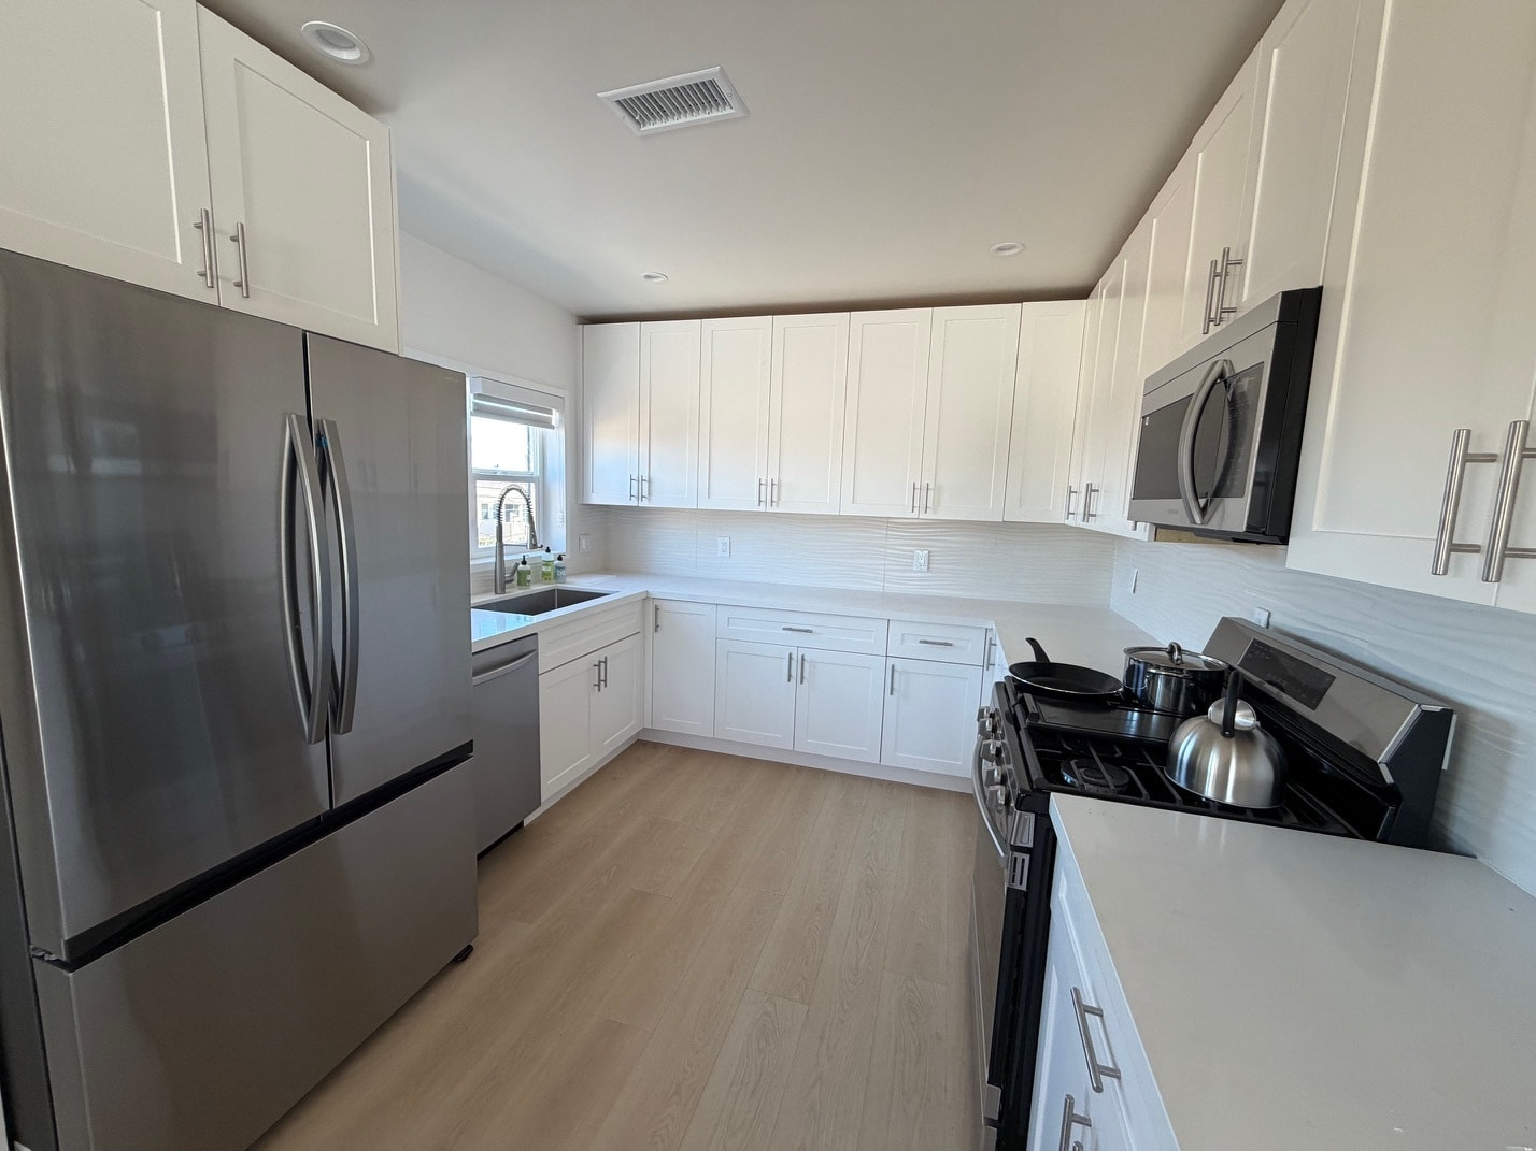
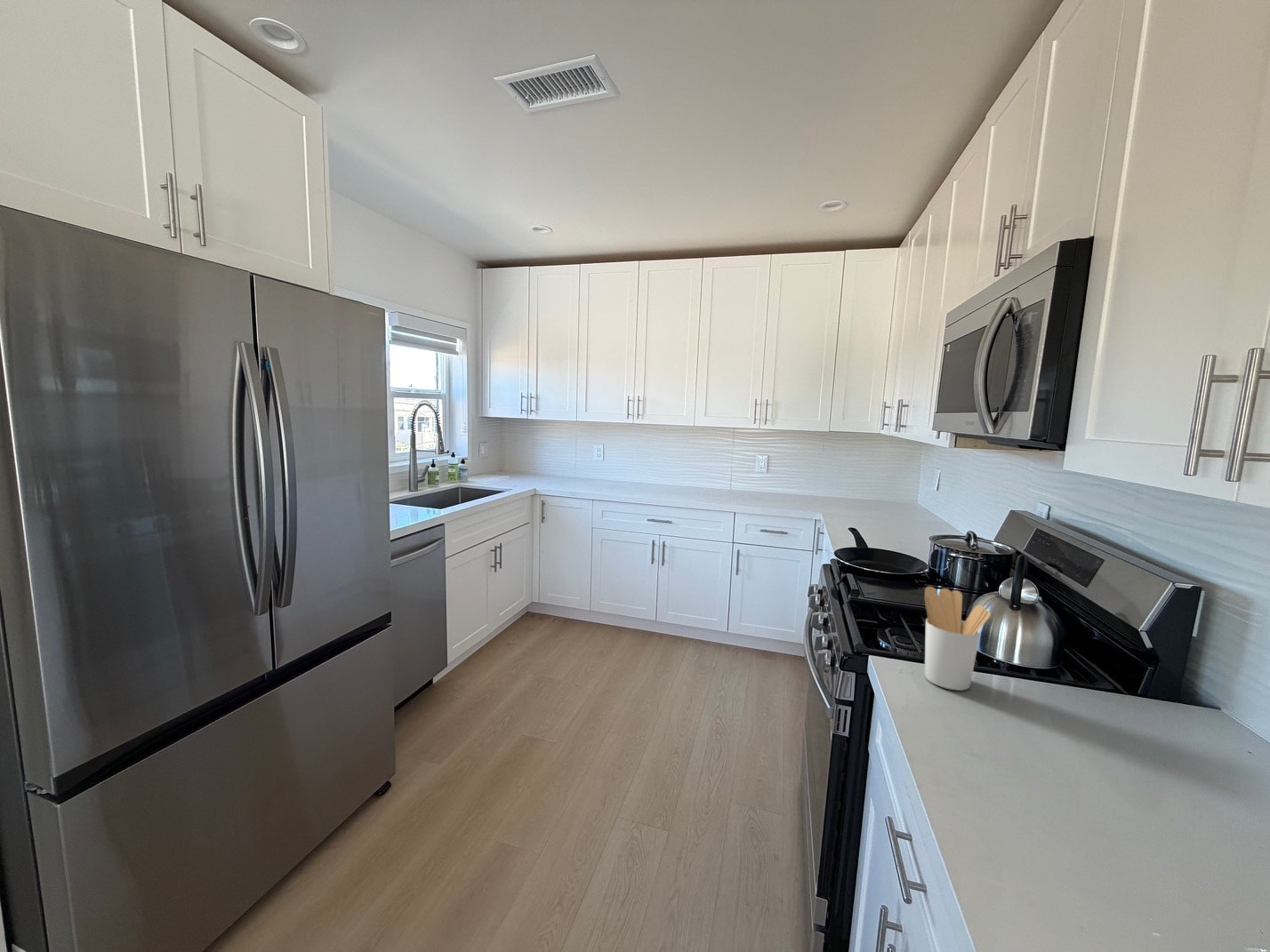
+ utensil holder (946, 634)
